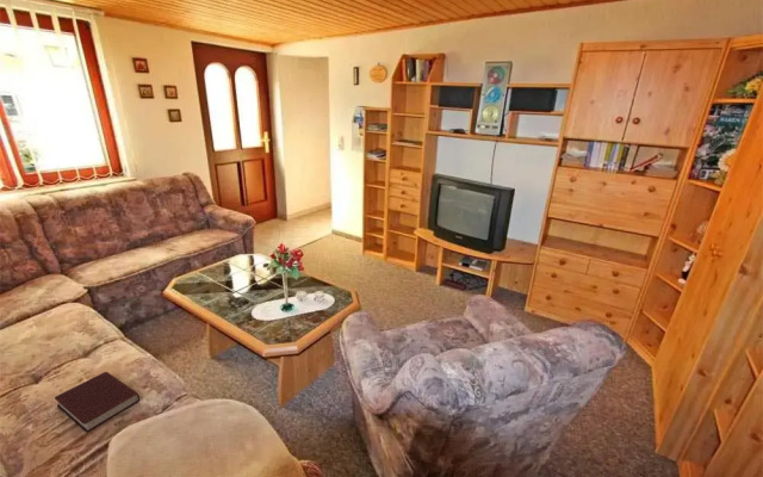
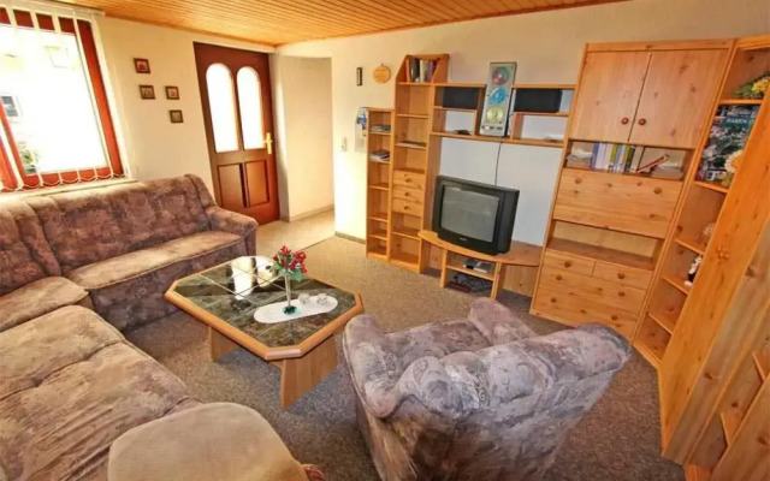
- book (98, 398)
